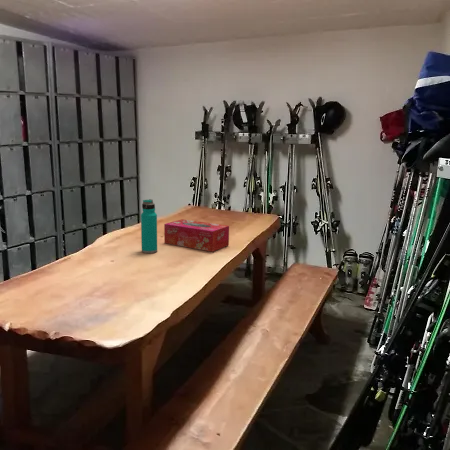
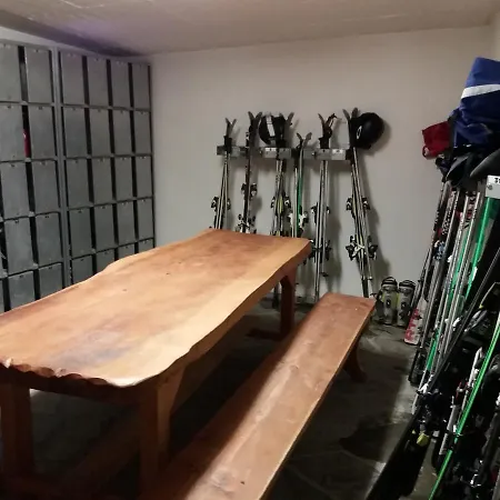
- tissue box (196, 234)
- water bottle (149, 225)
